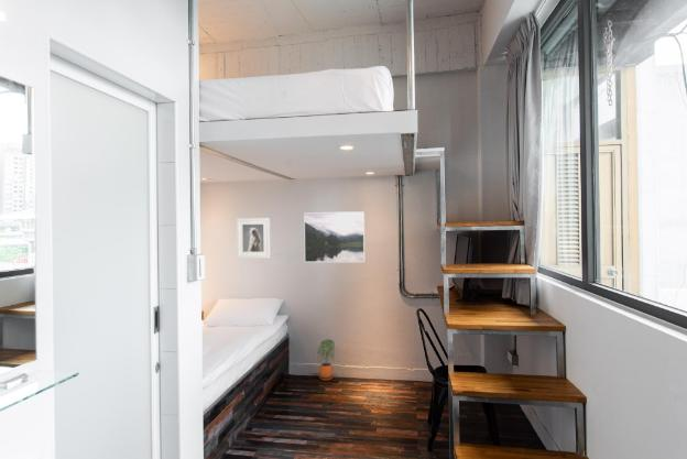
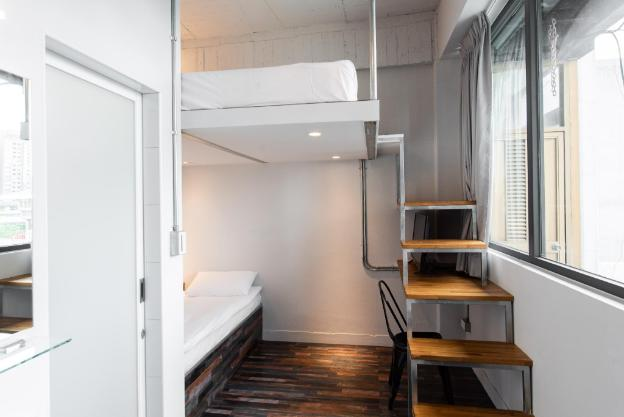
- potted plant (326, 359)
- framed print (334, 237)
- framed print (253, 238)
